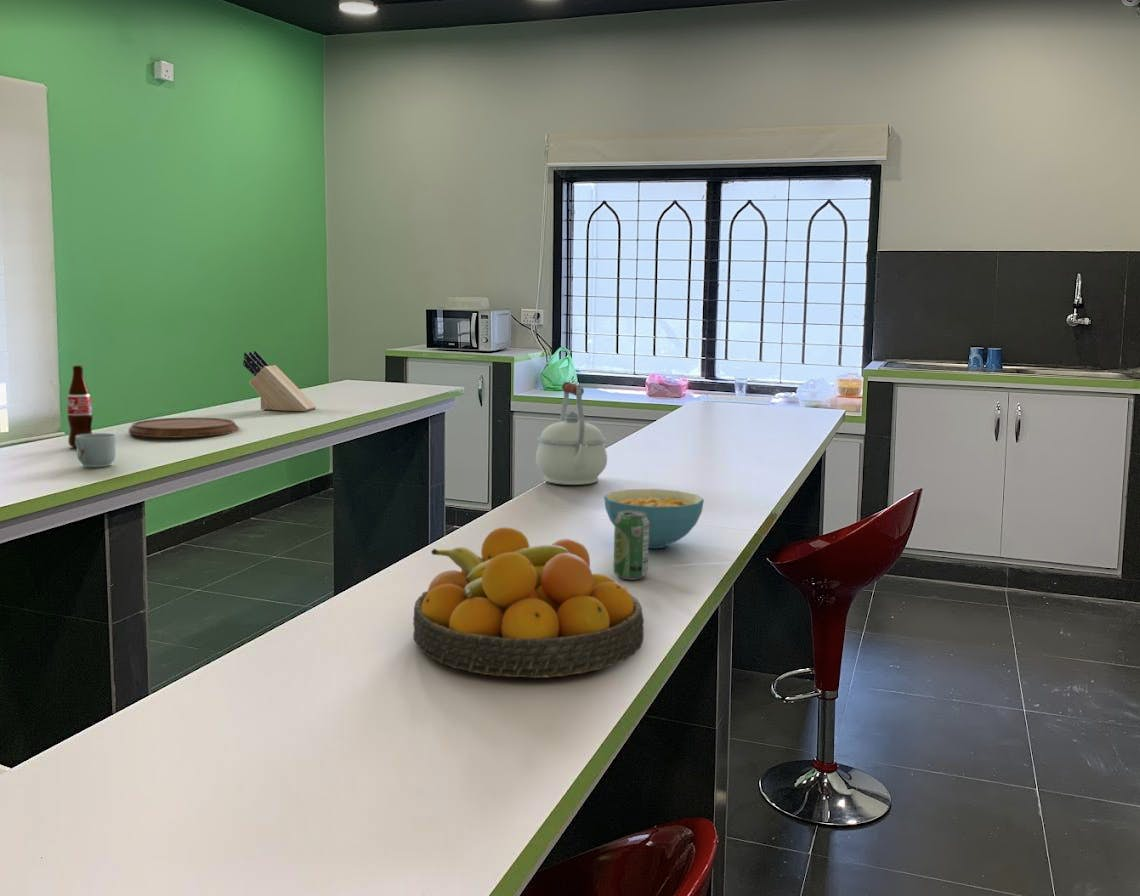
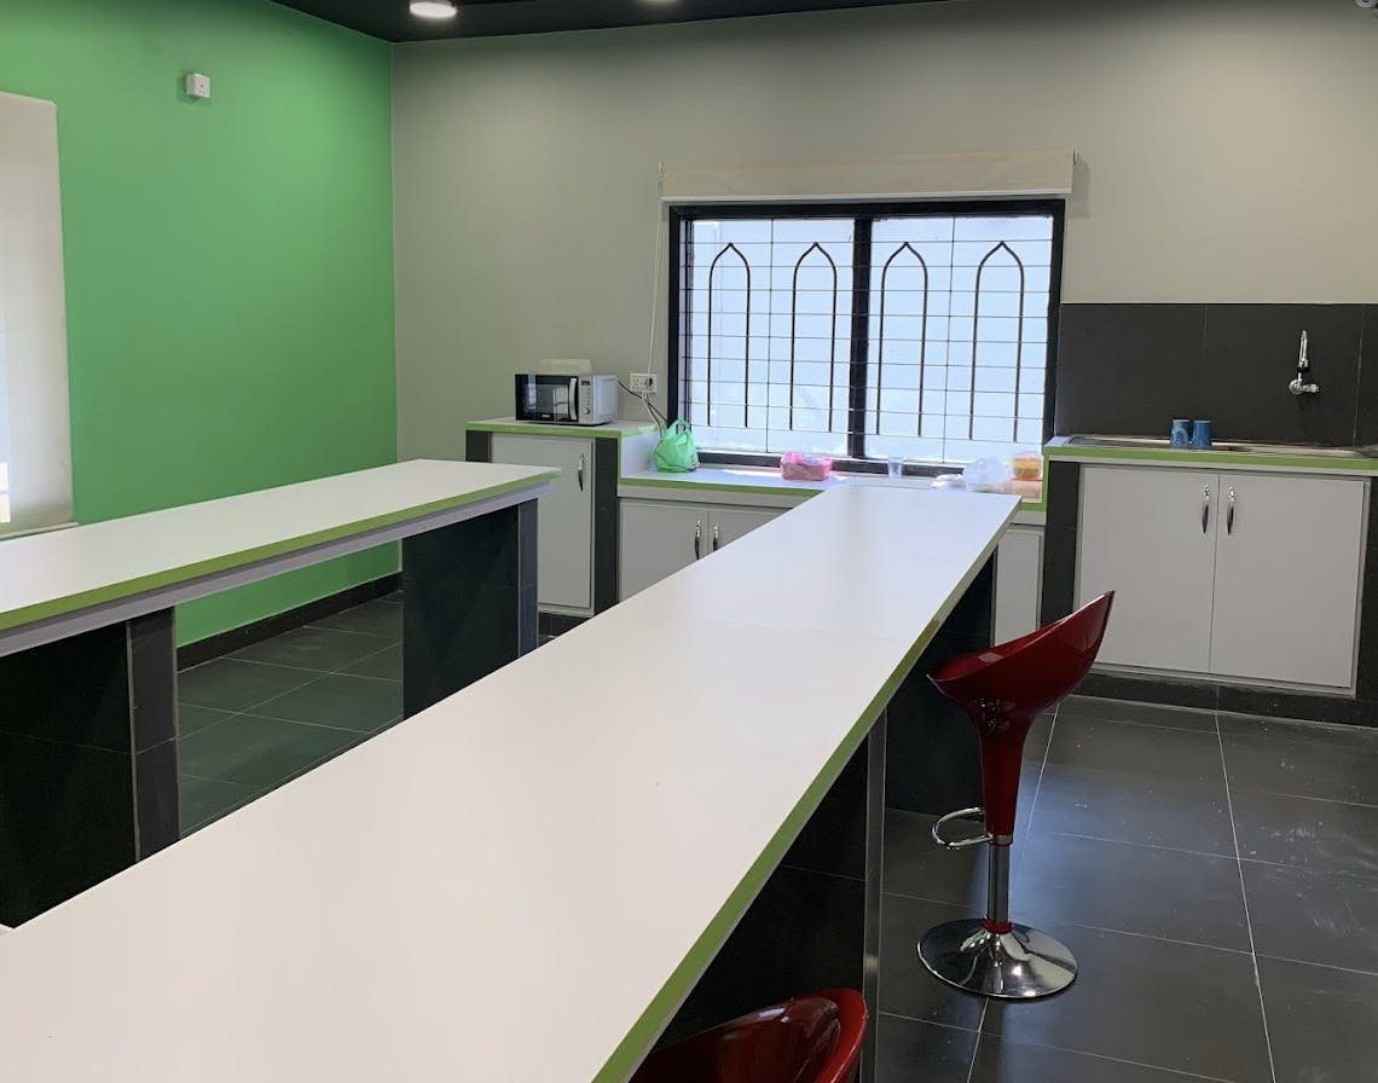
- beverage can (631, 544)
- kettle (573, 433)
- cutting board (184, 426)
- cereal bowl (653, 521)
- knife block (277, 380)
- bottle (79, 406)
- mug (92, 450)
- fruit bowl (529, 589)
